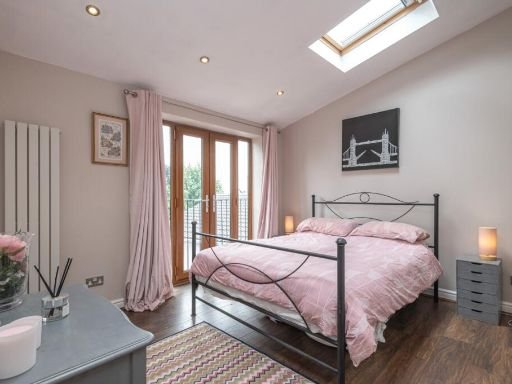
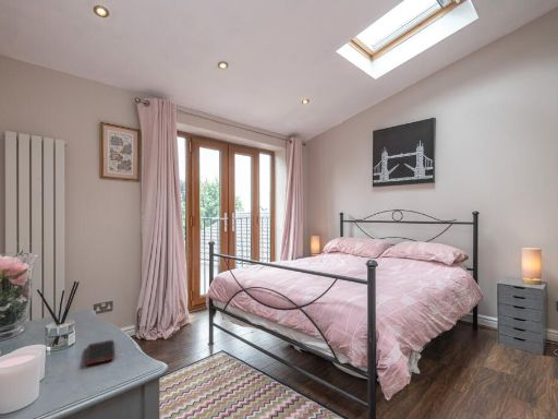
+ cell phone (100, 351)
